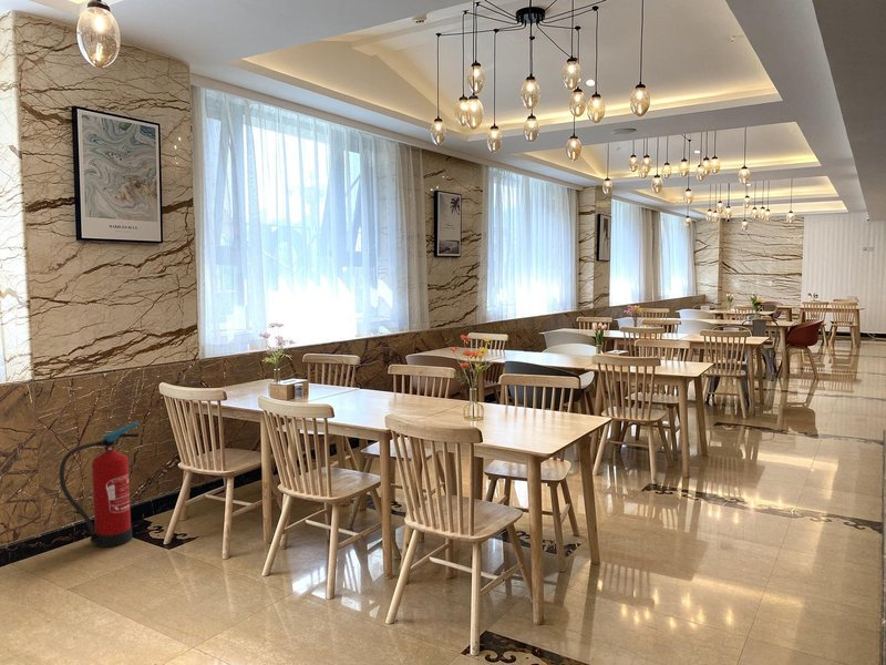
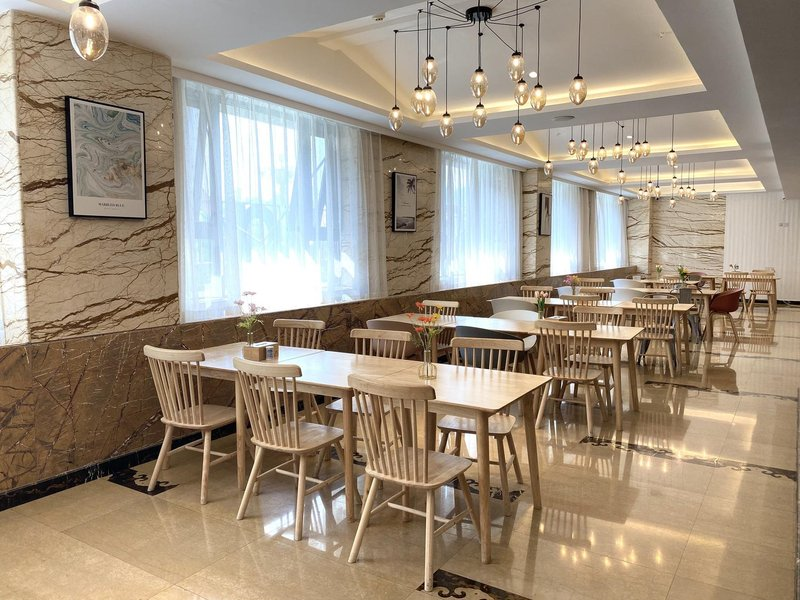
- fire extinguisher (102, 487)
